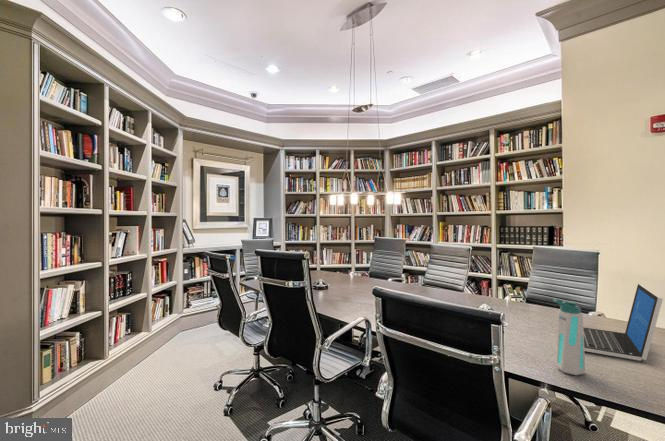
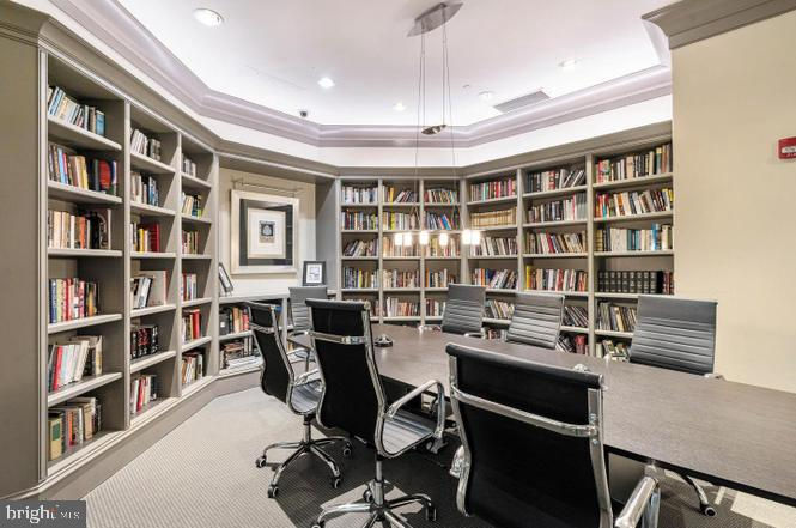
- water bottle (568, 335)
- laptop (597, 329)
